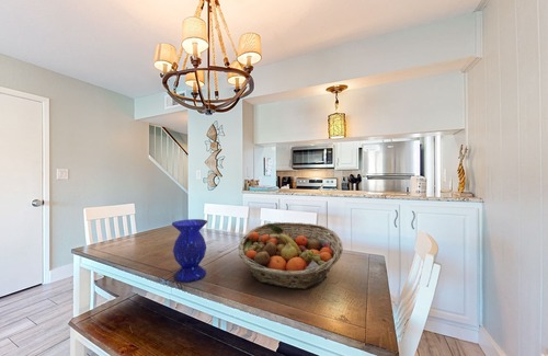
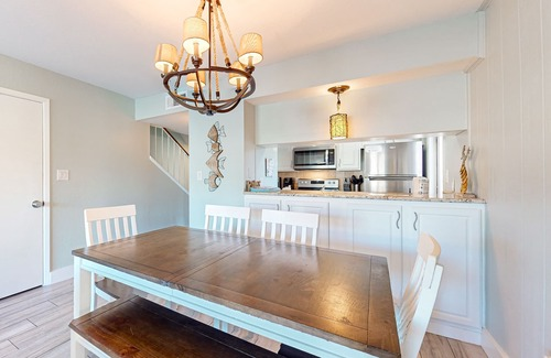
- fruit basket (288, 251)
- vase (190, 249)
